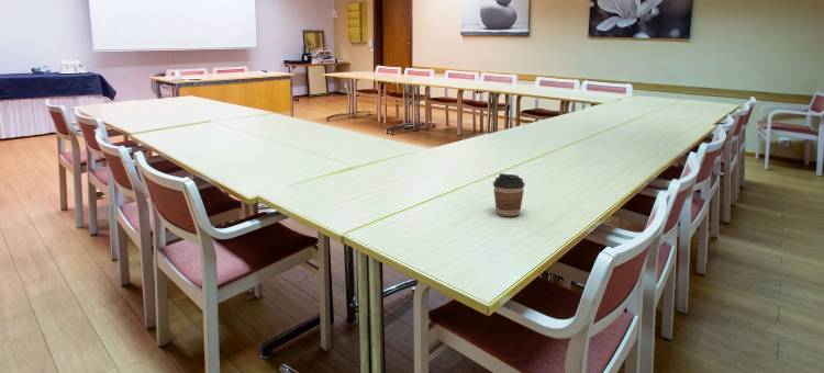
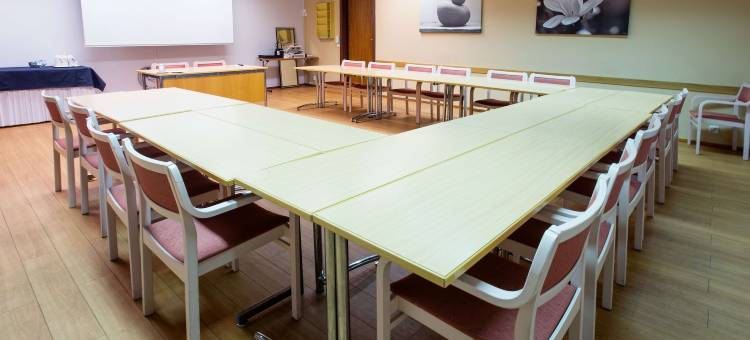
- coffee cup (508, 193)
